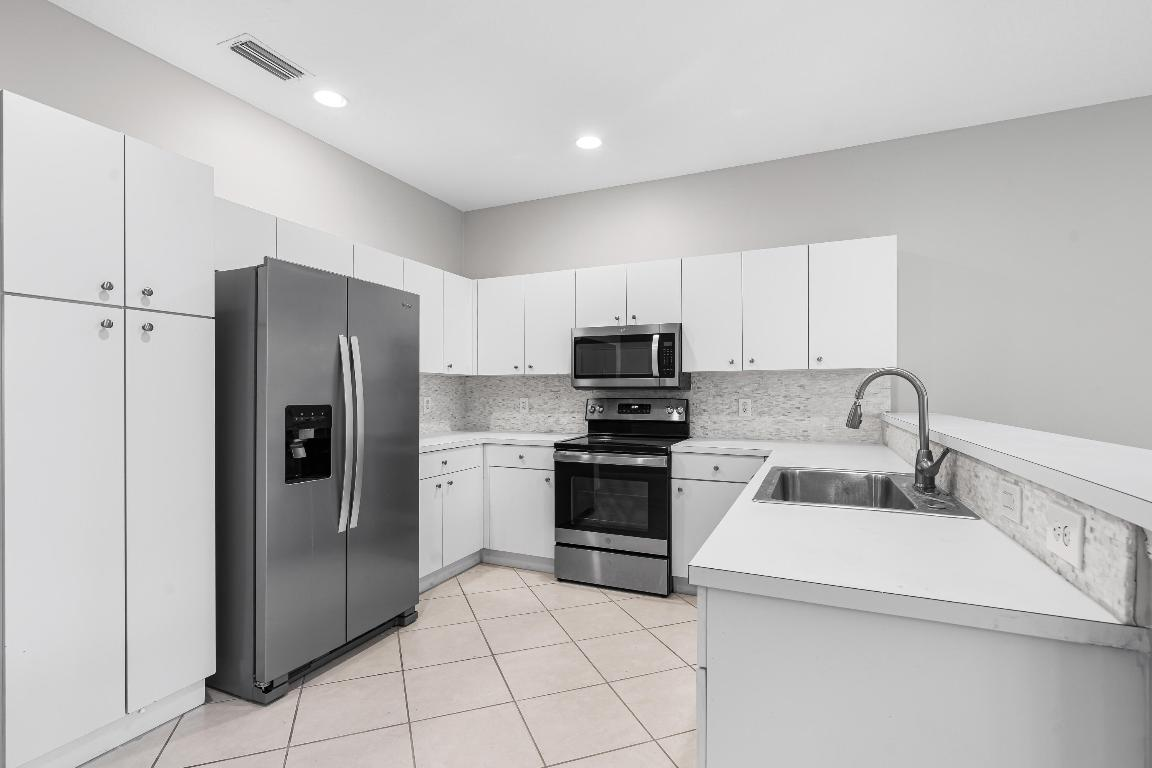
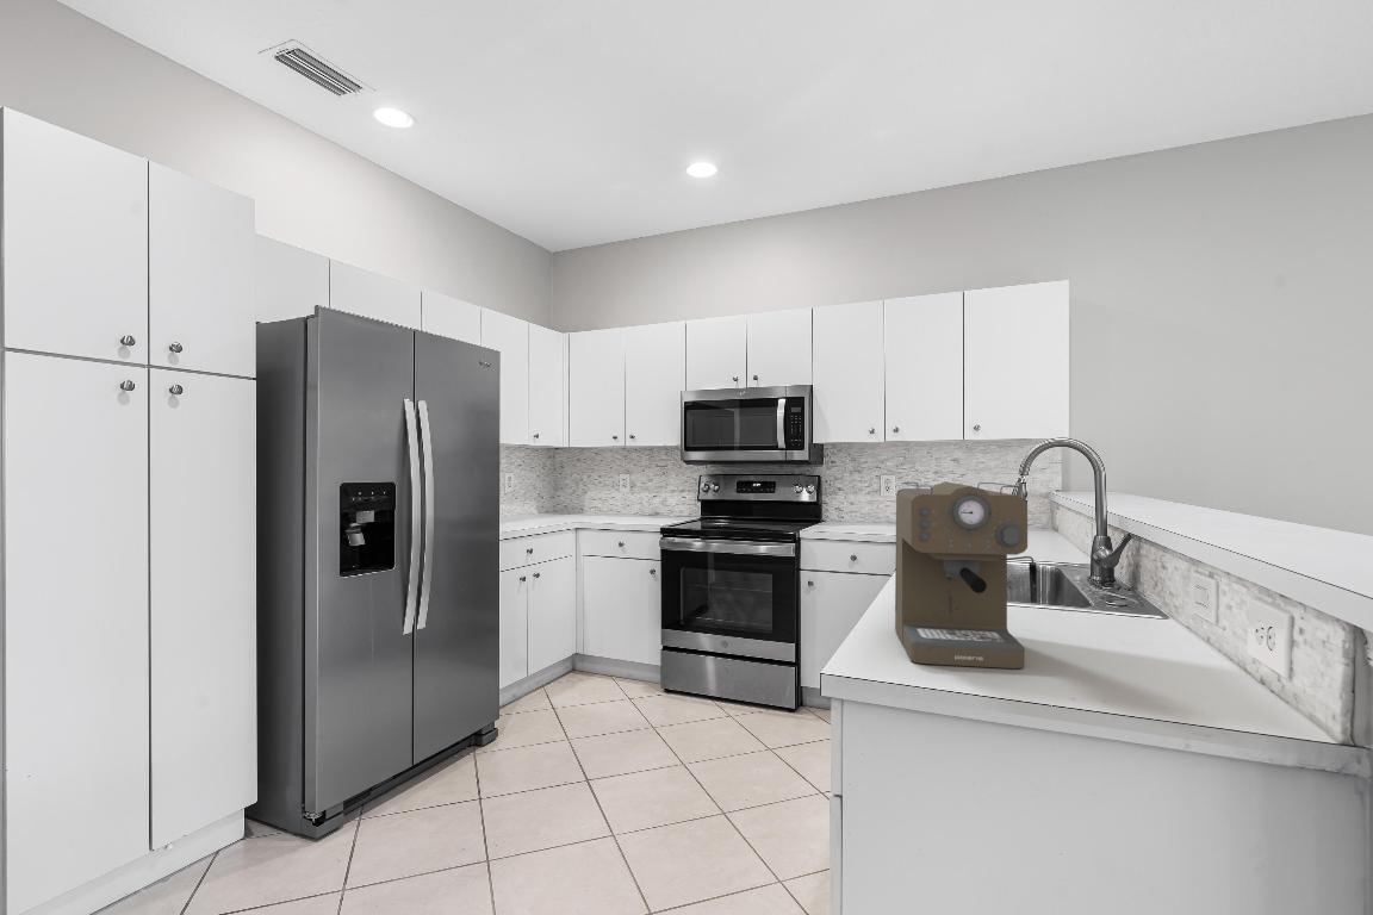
+ coffee maker (965, 566)
